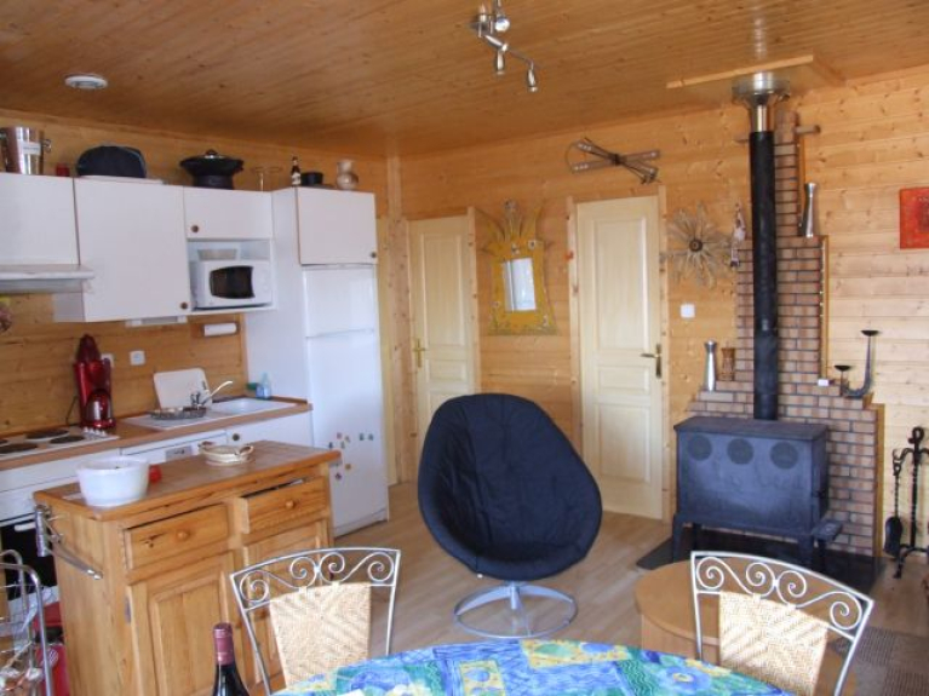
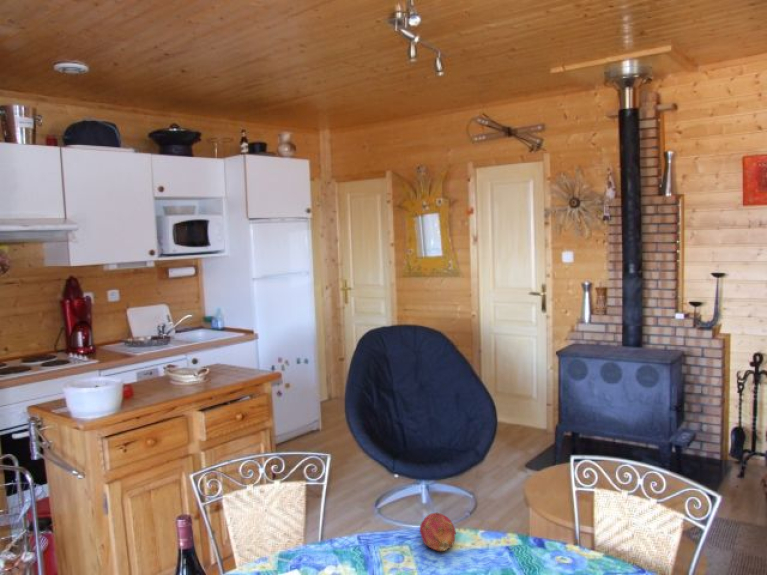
+ fruit (437, 529)
